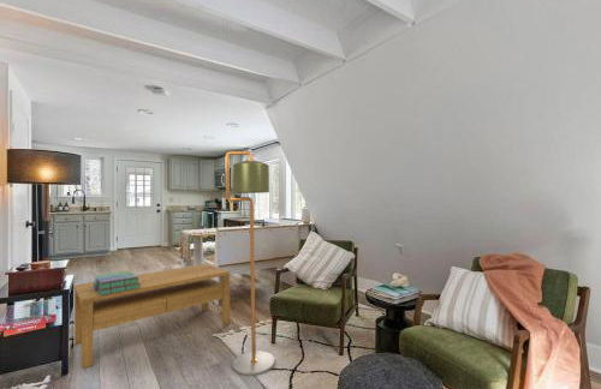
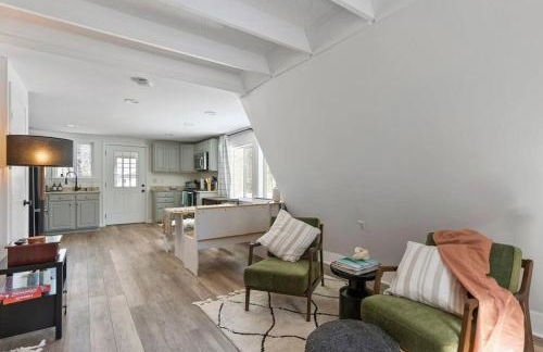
- stack of books (115, 281)
- coffee table (157, 305)
- floor lamp (250, 256)
